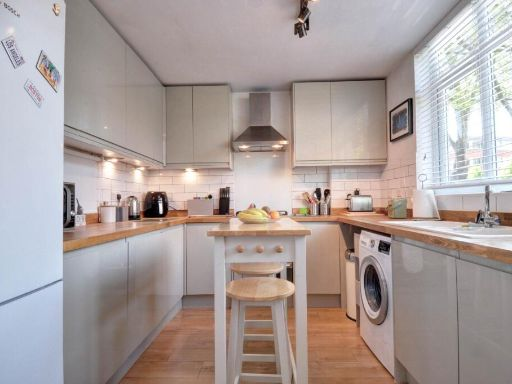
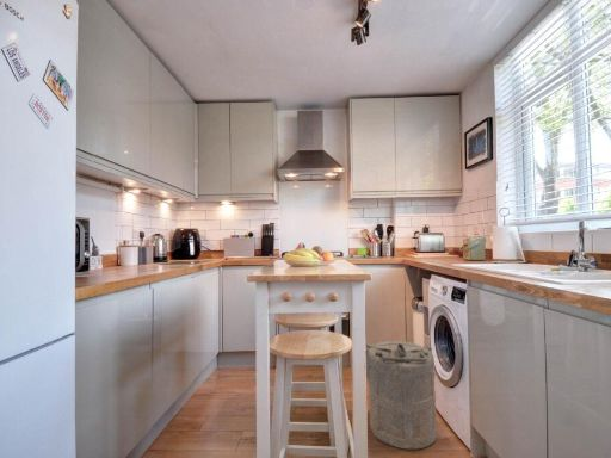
+ laundry hamper (397, 384)
